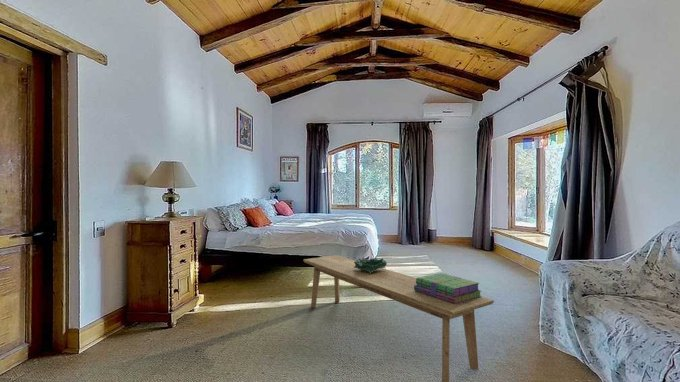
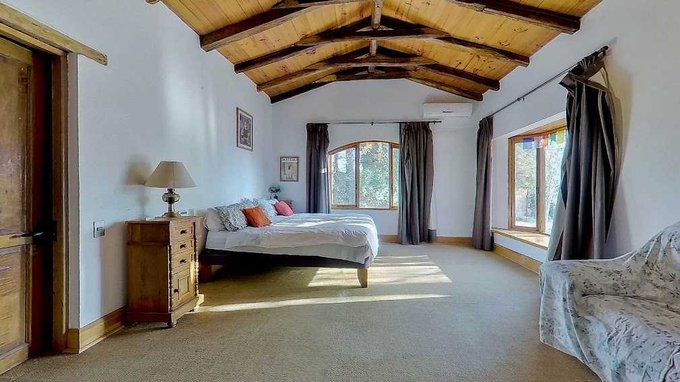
- decorative bowl (369, 264)
- bench (379, 294)
- stack of books (446, 286)
